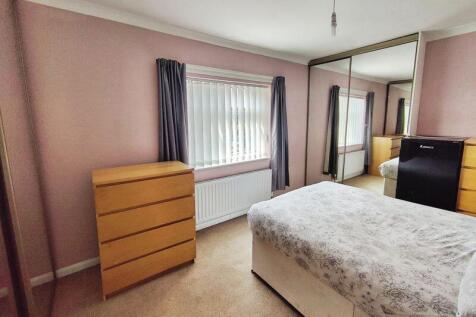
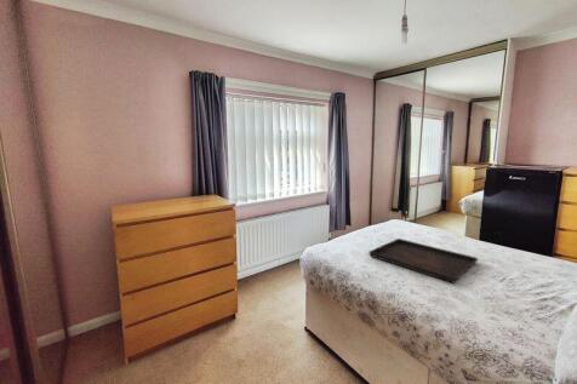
+ serving tray (421, 257)
